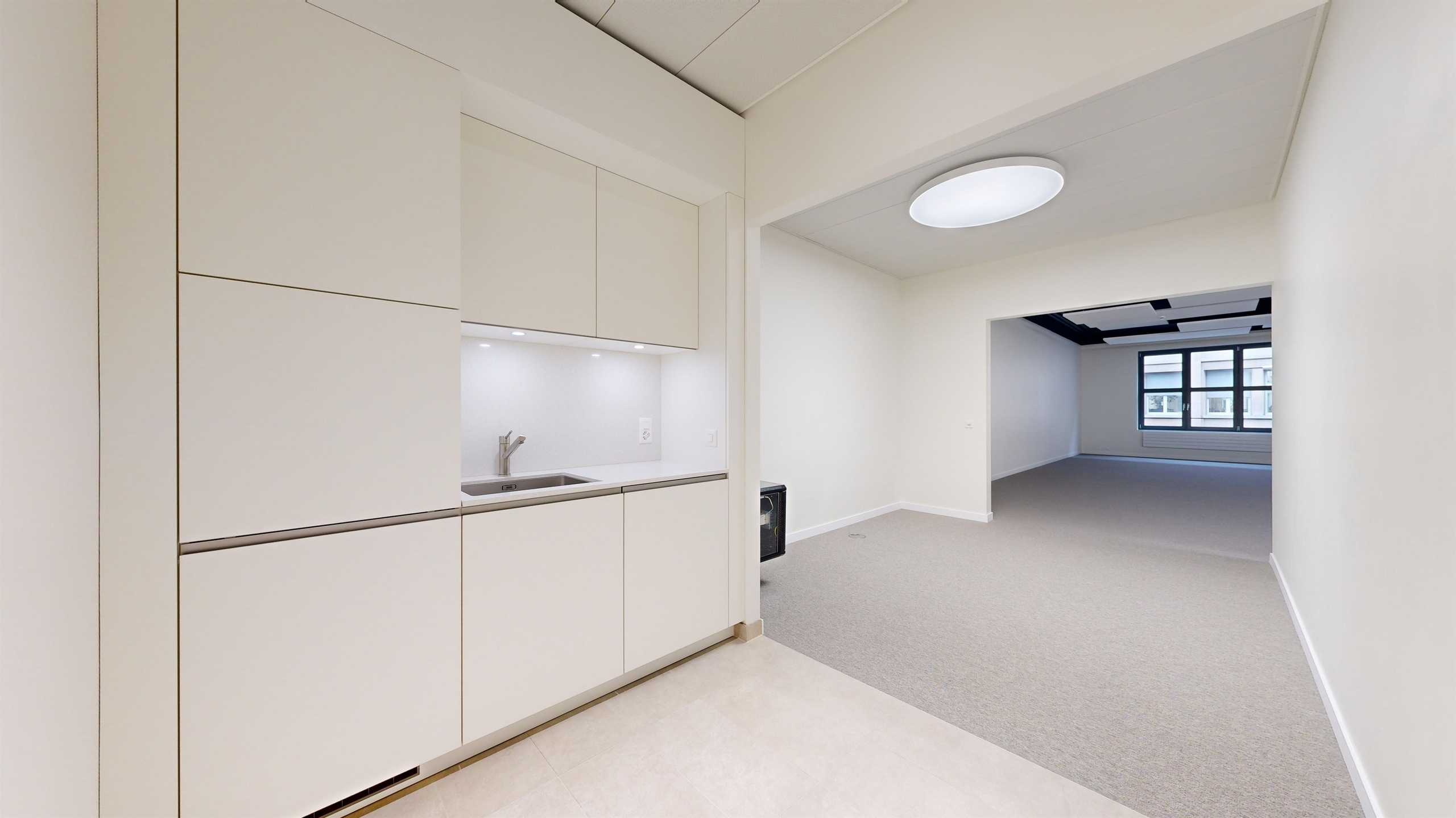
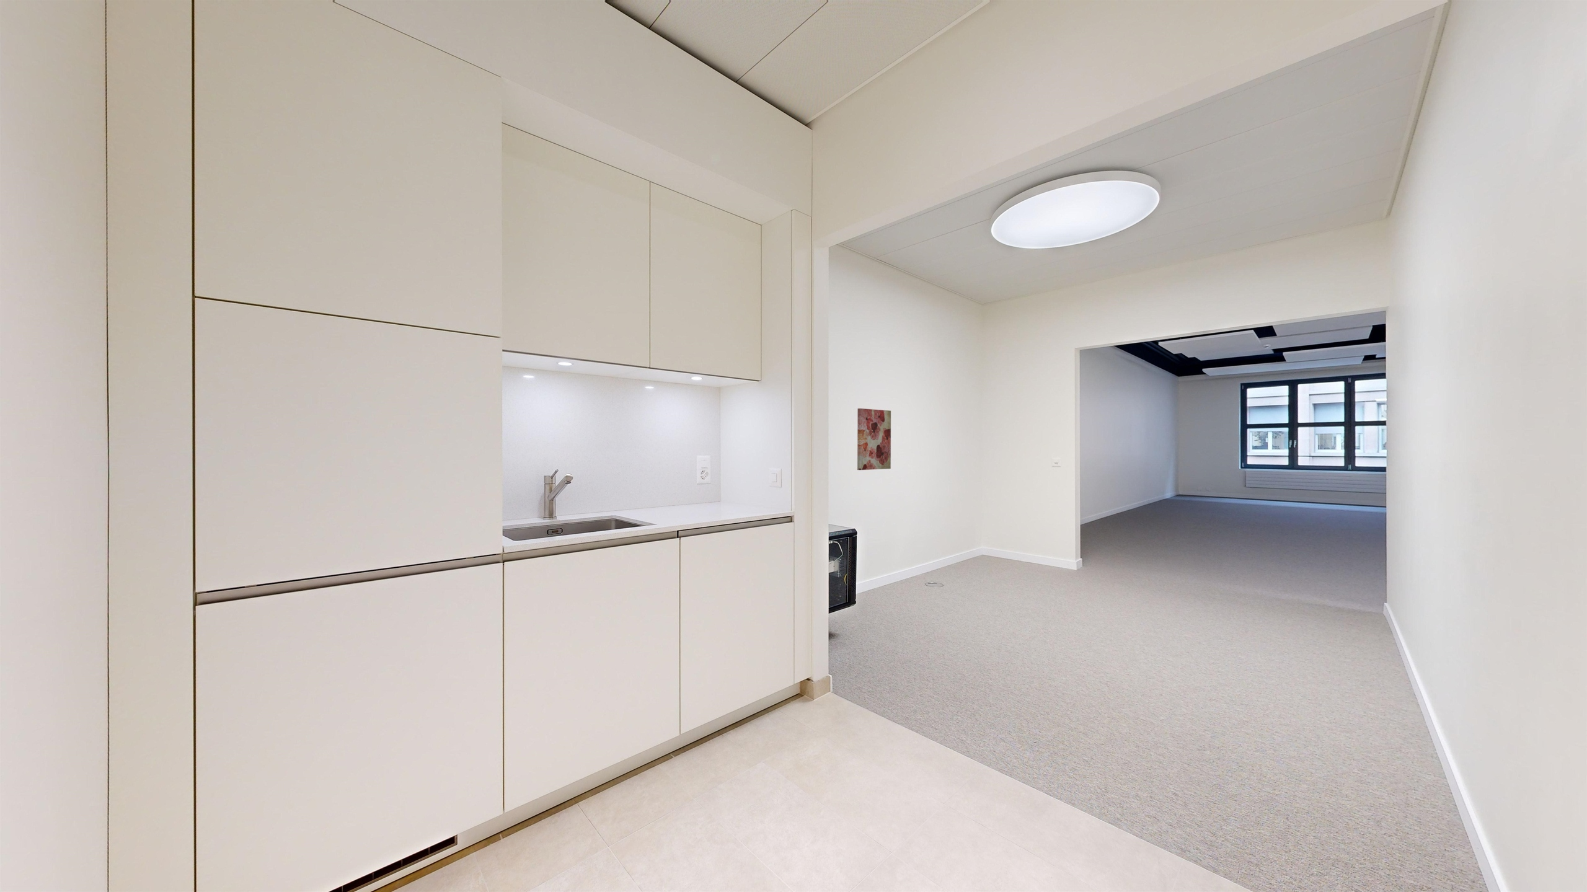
+ wall art (874, 439)
